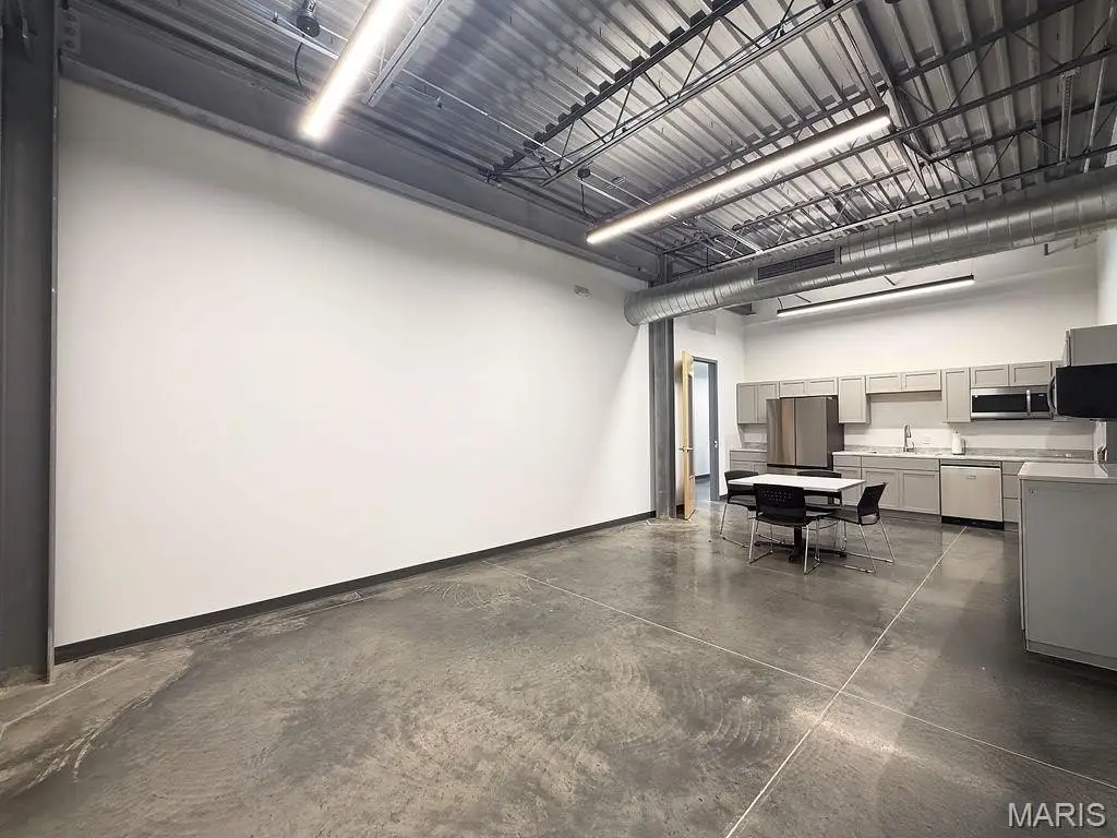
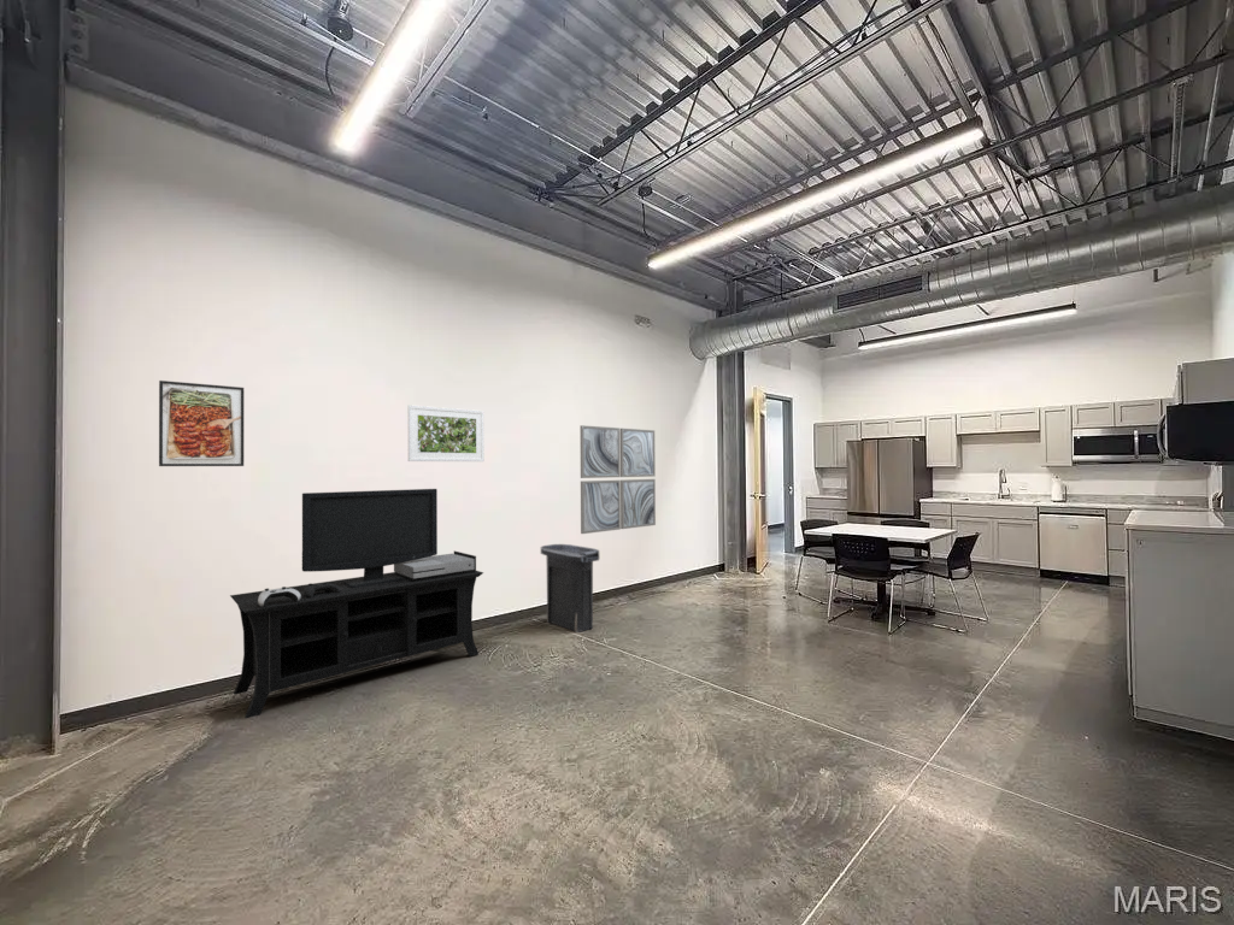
+ trash can (569, 585)
+ wall art (619, 476)
+ media console (368, 582)
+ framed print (202, 425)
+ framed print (447, 435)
